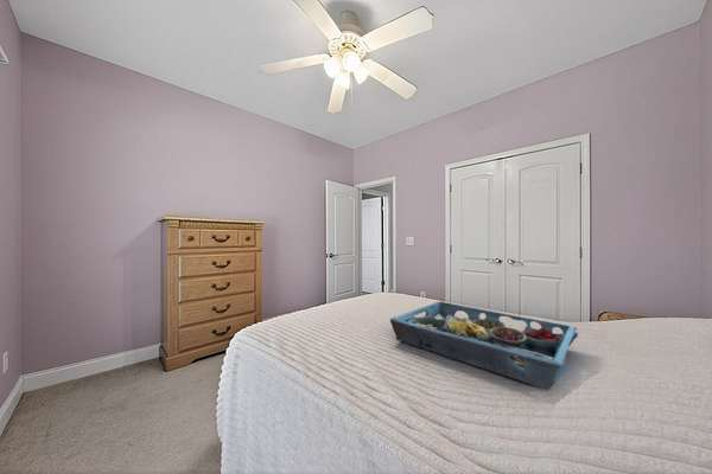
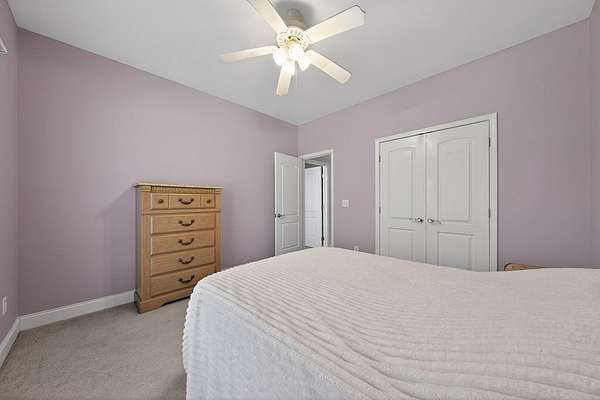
- serving tray (478, 332)
